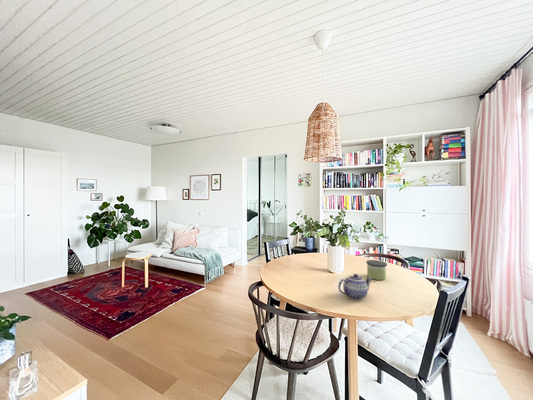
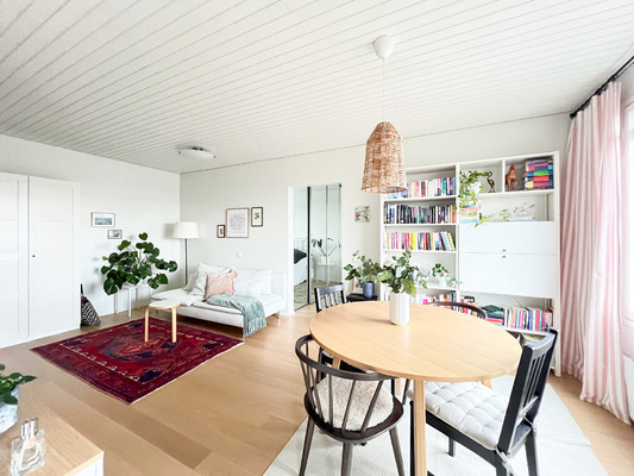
- candle (376, 269)
- teapot (355, 284)
